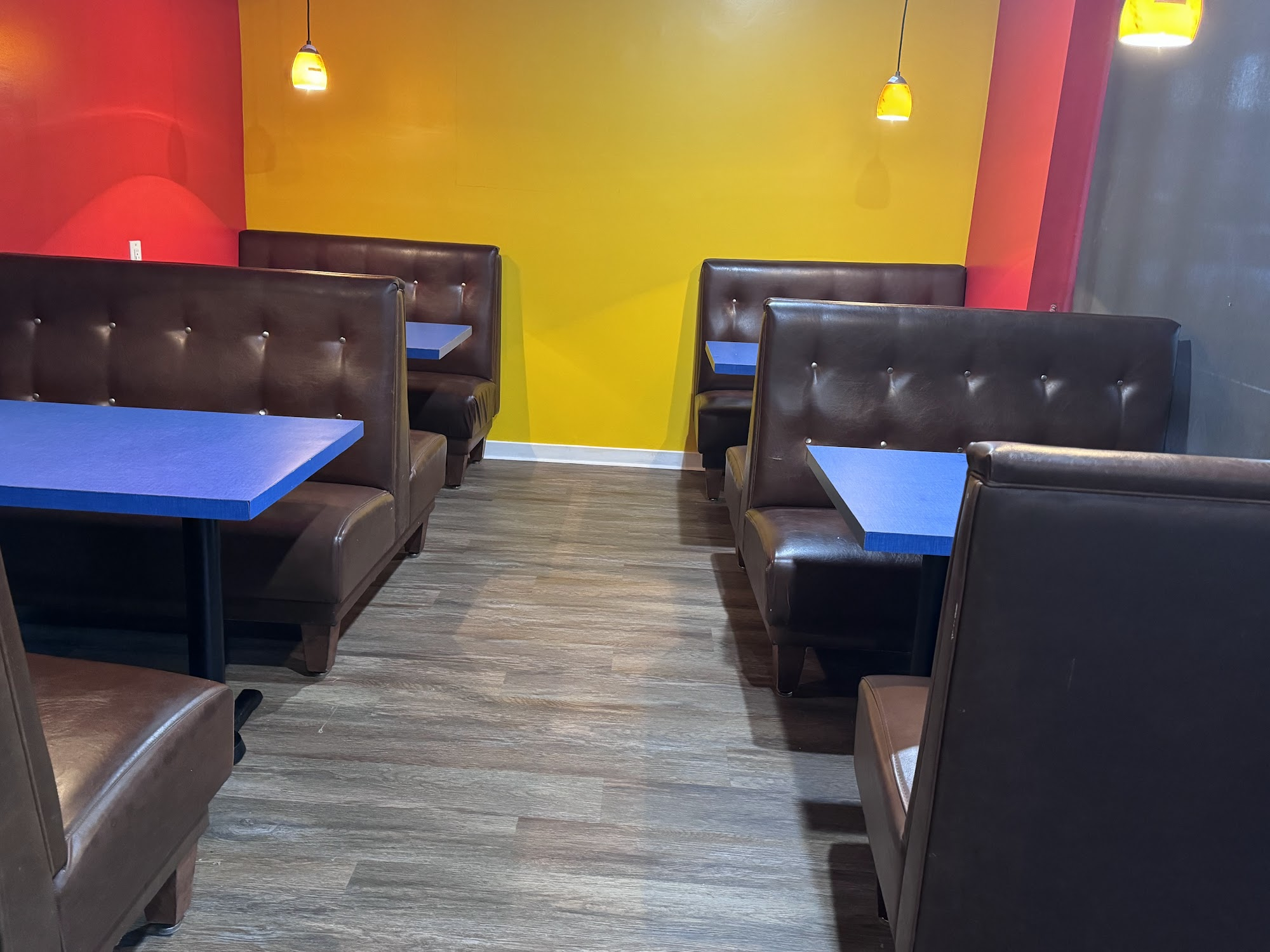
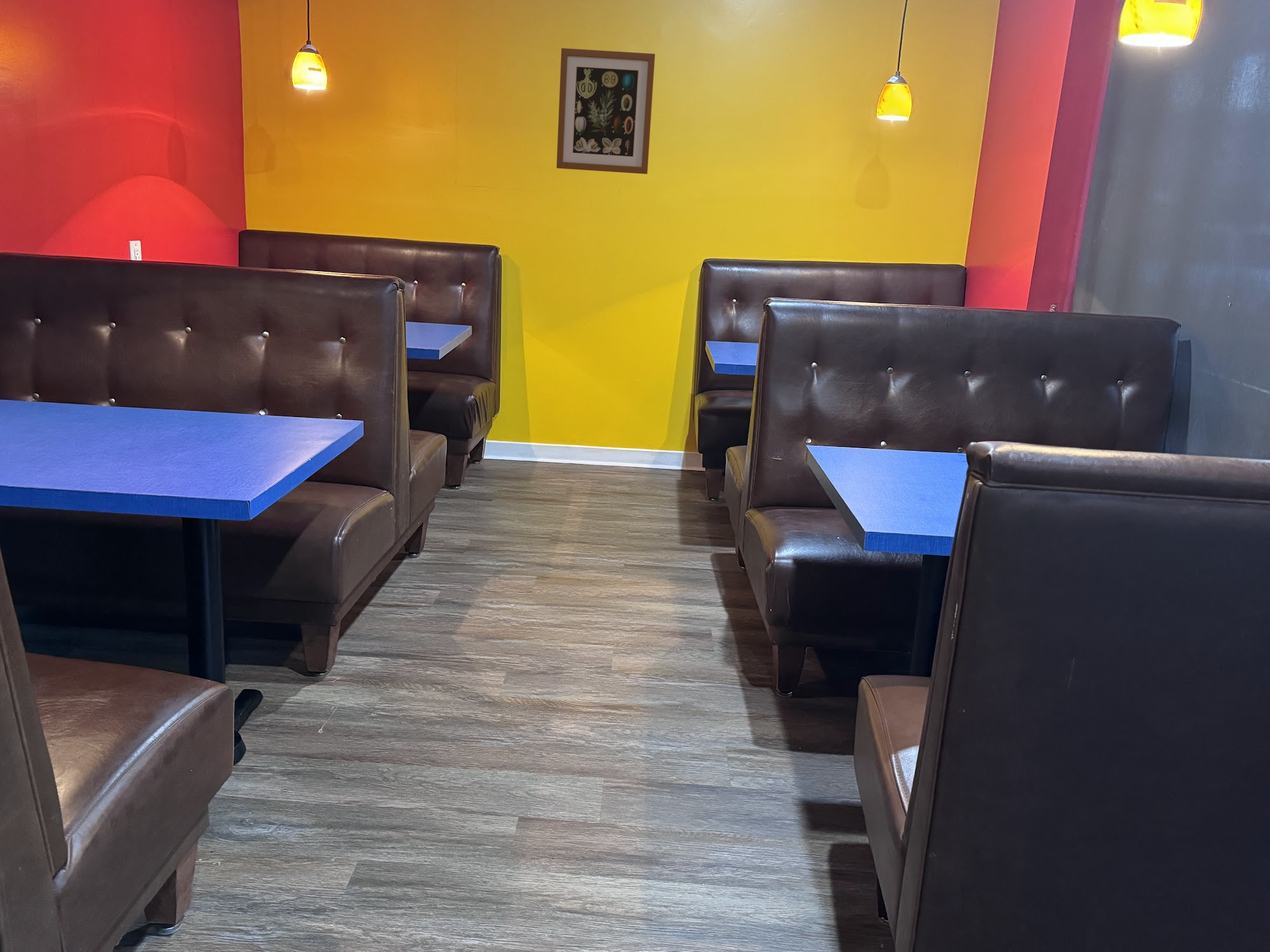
+ wall art (605, 112)
